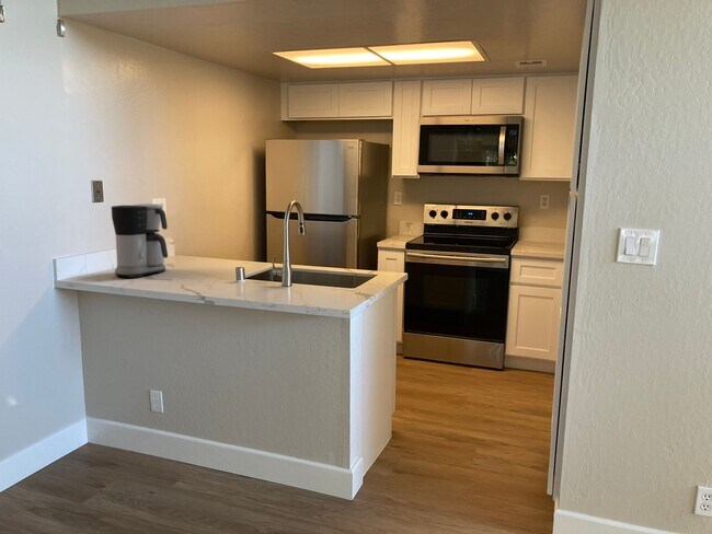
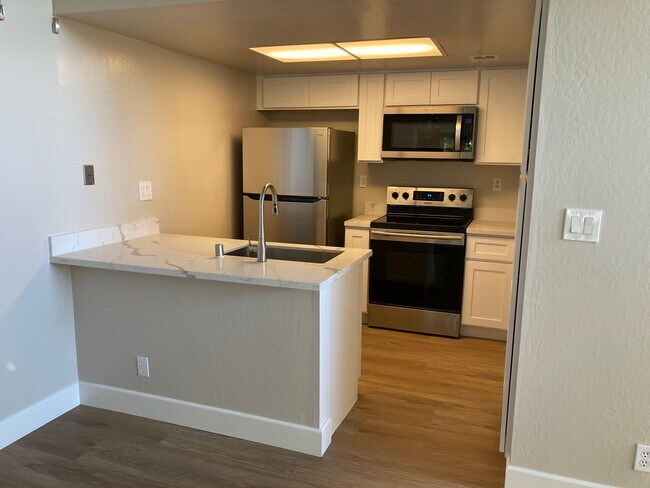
- coffee maker (142, 239)
